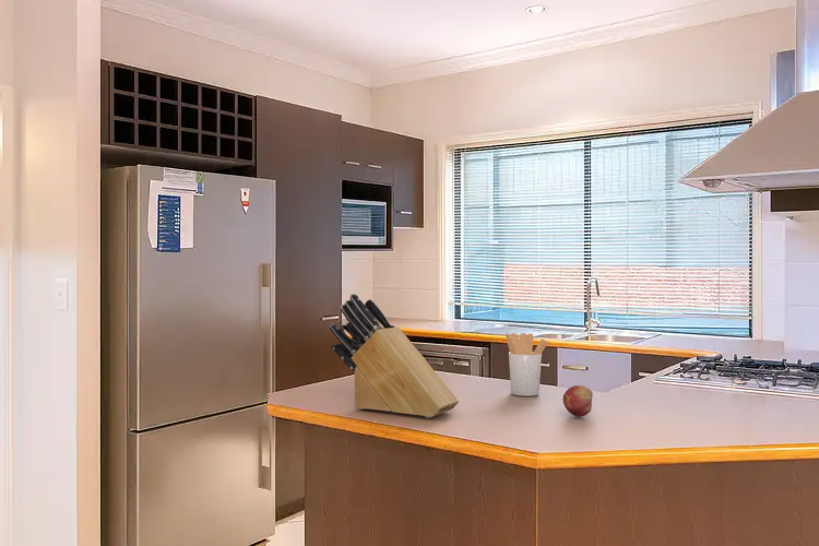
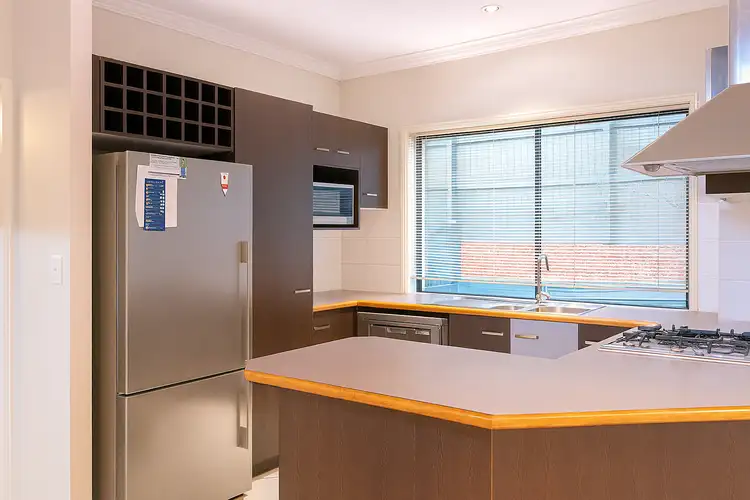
- fruit (578, 401)
- knife block (391, 352)
- utensil holder (523, 361)
